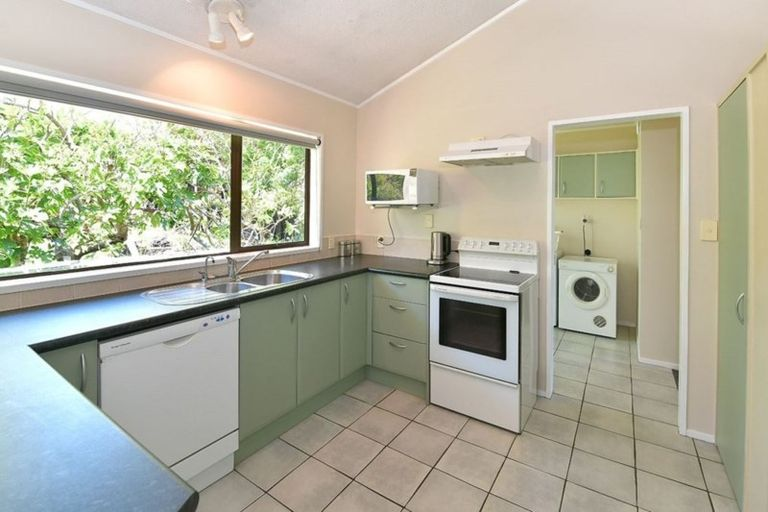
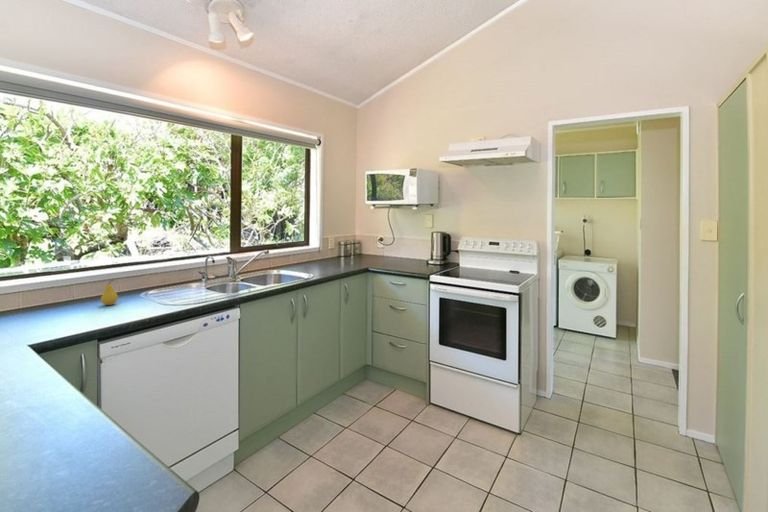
+ fruit (109, 292)
